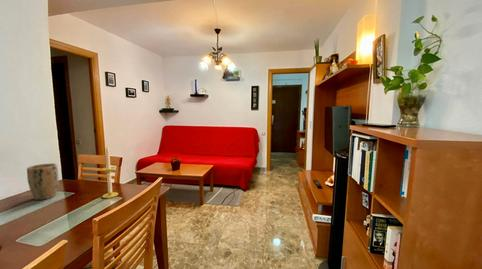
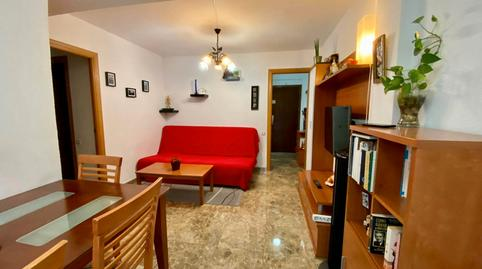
- plant pot (43, 181)
- candle (108, 170)
